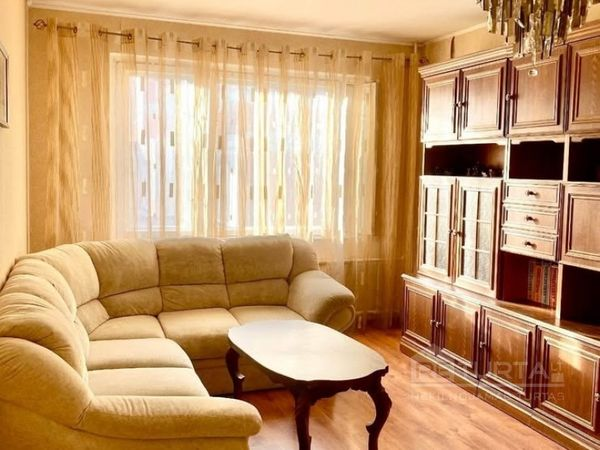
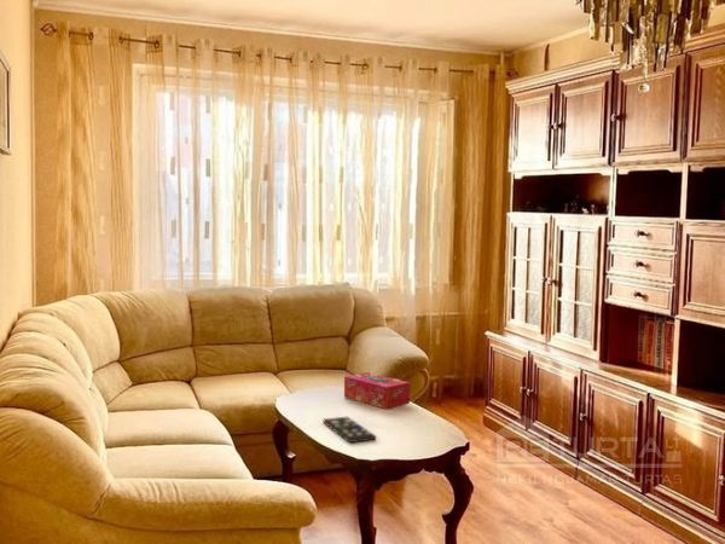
+ tissue box (376, 389)
+ remote control (348, 428)
